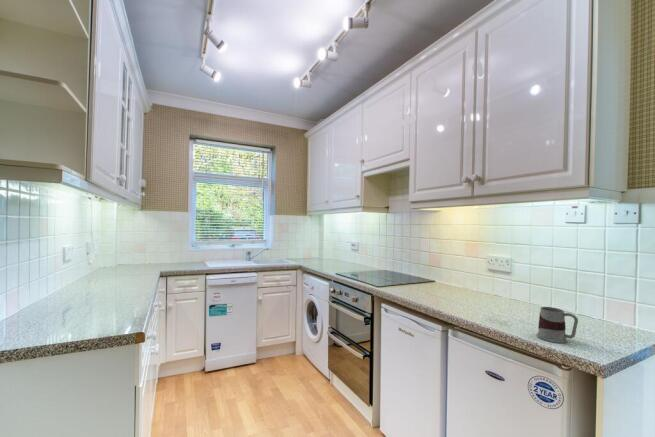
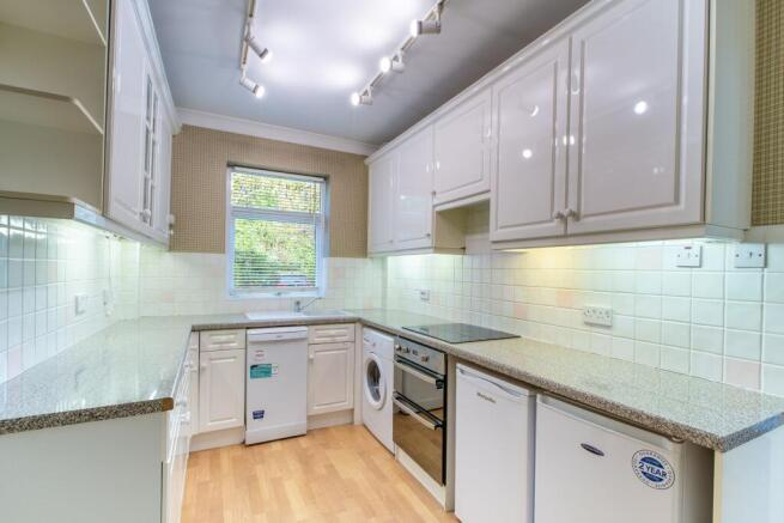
- mug (556, 324)
